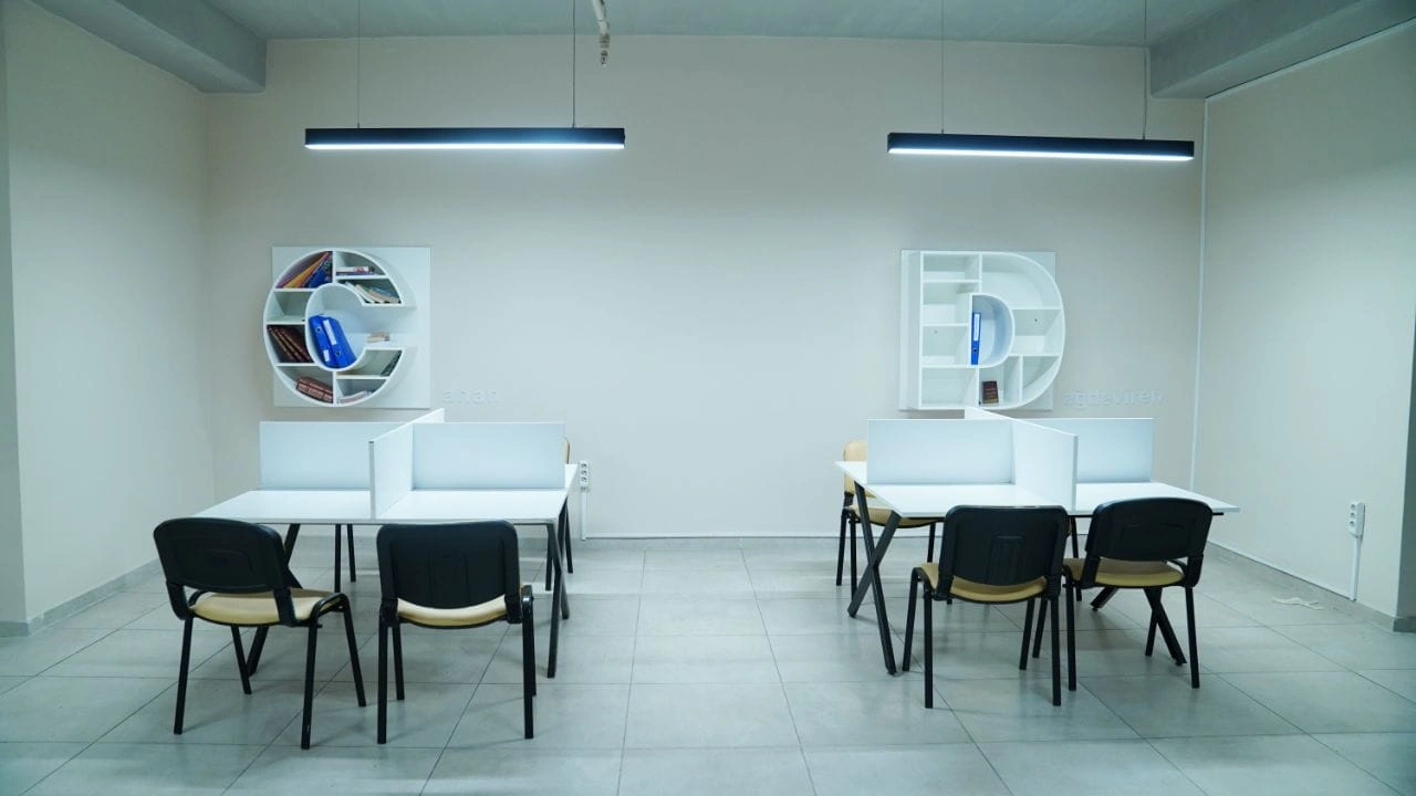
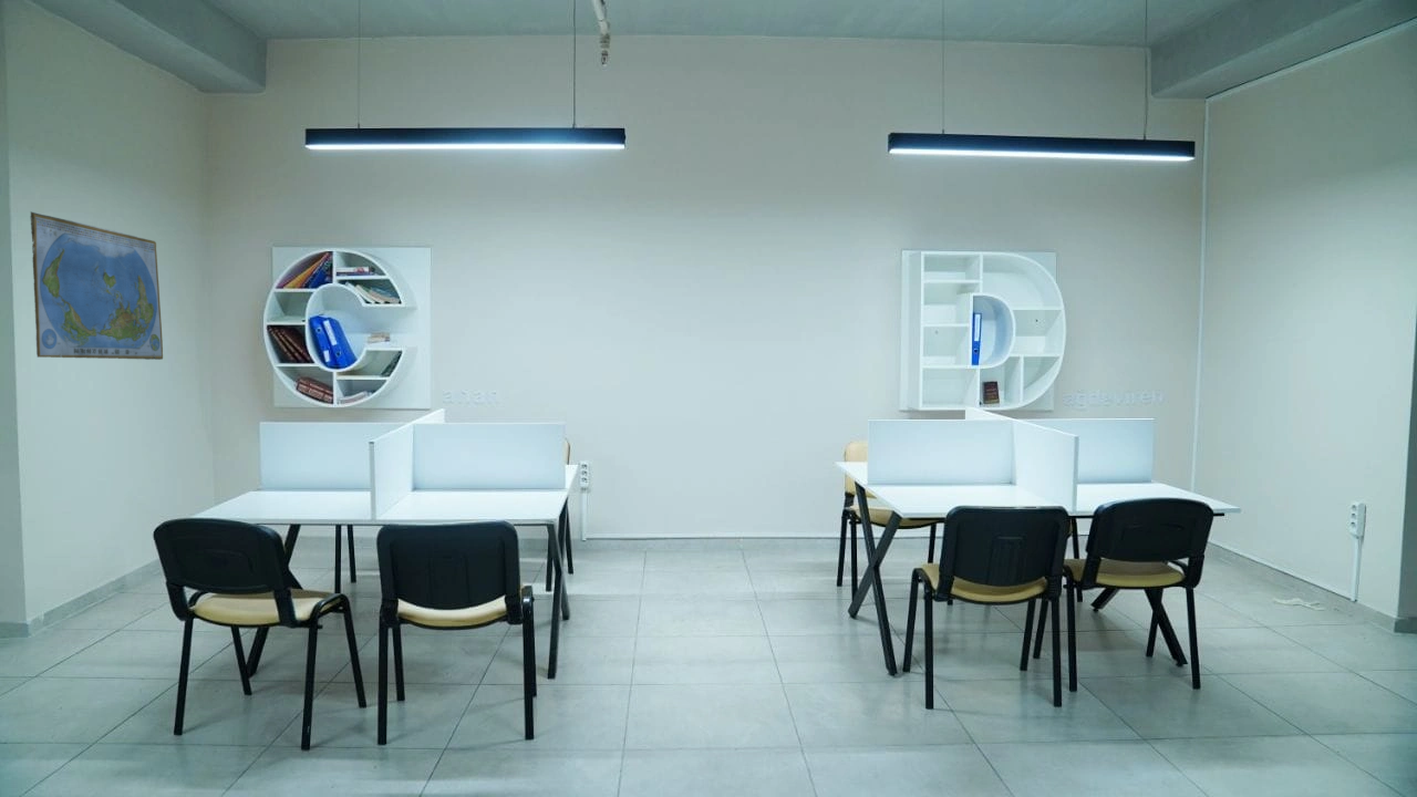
+ world map (103, 293)
